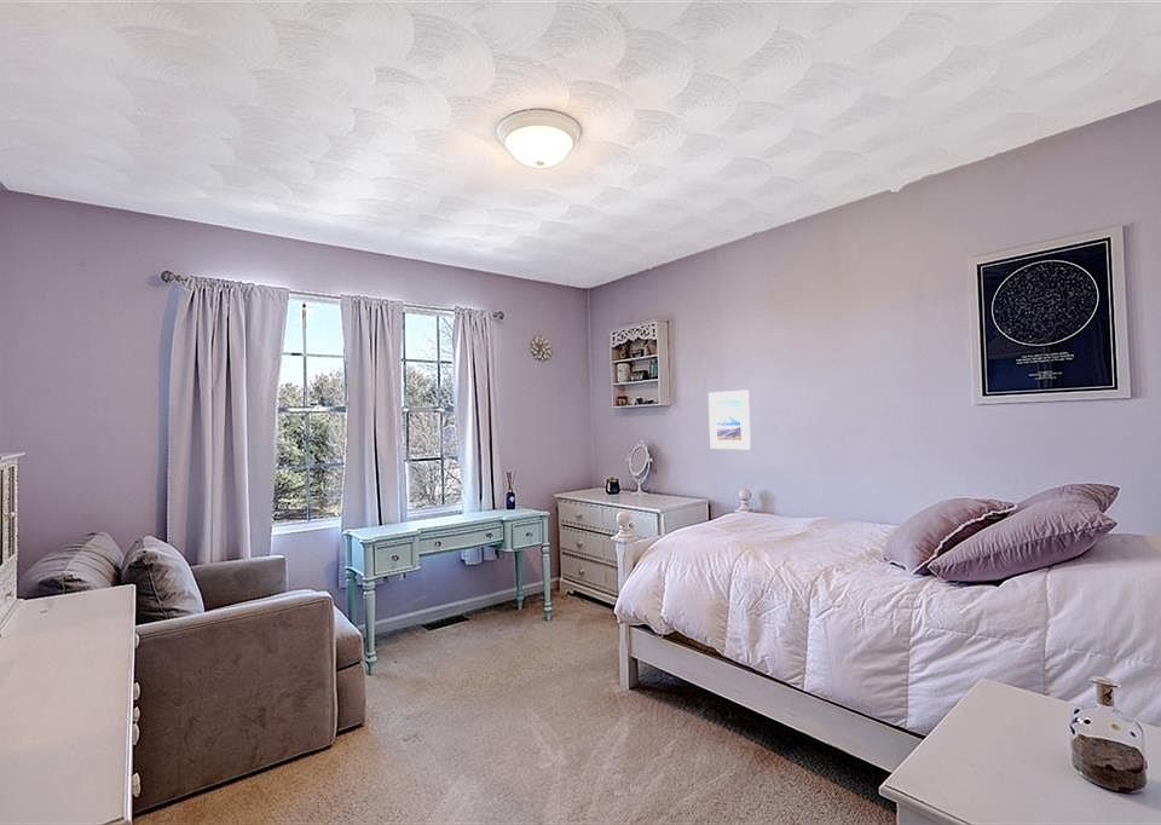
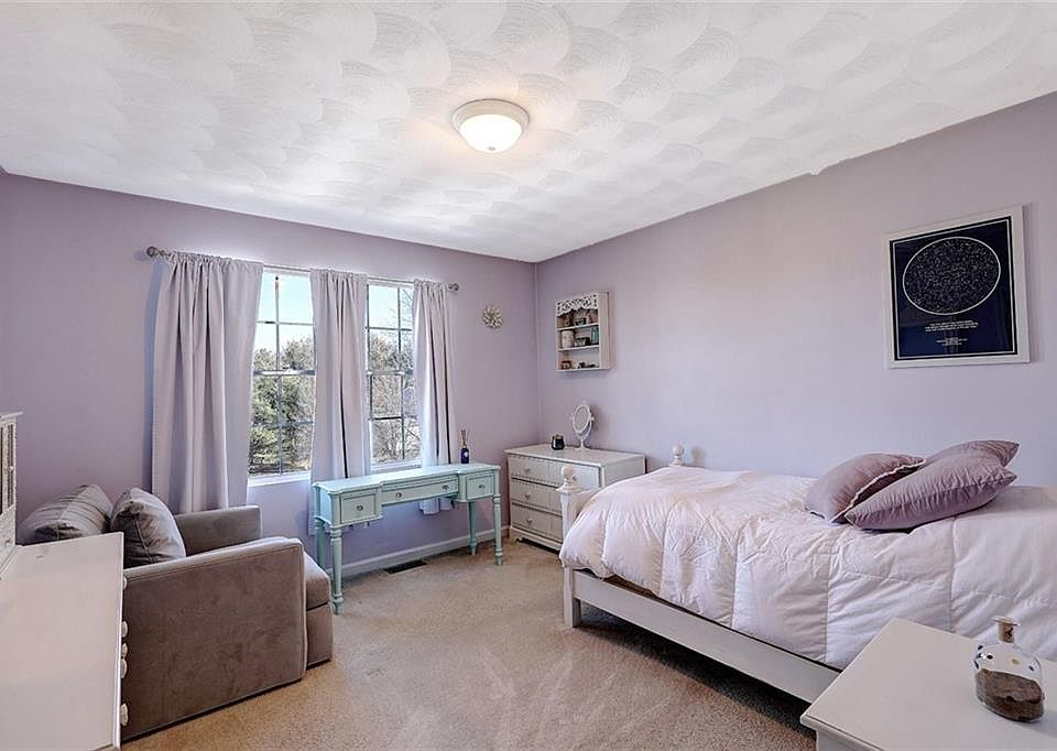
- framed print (728, 420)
